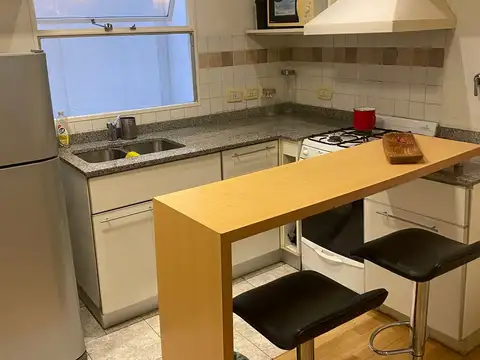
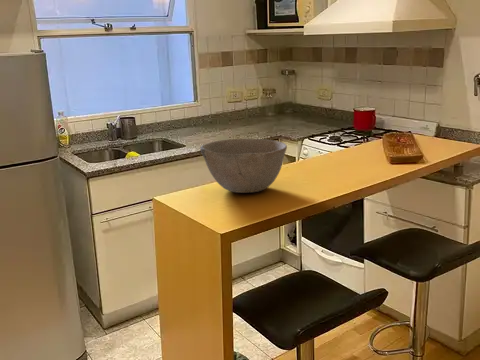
+ bowl (244, 167)
